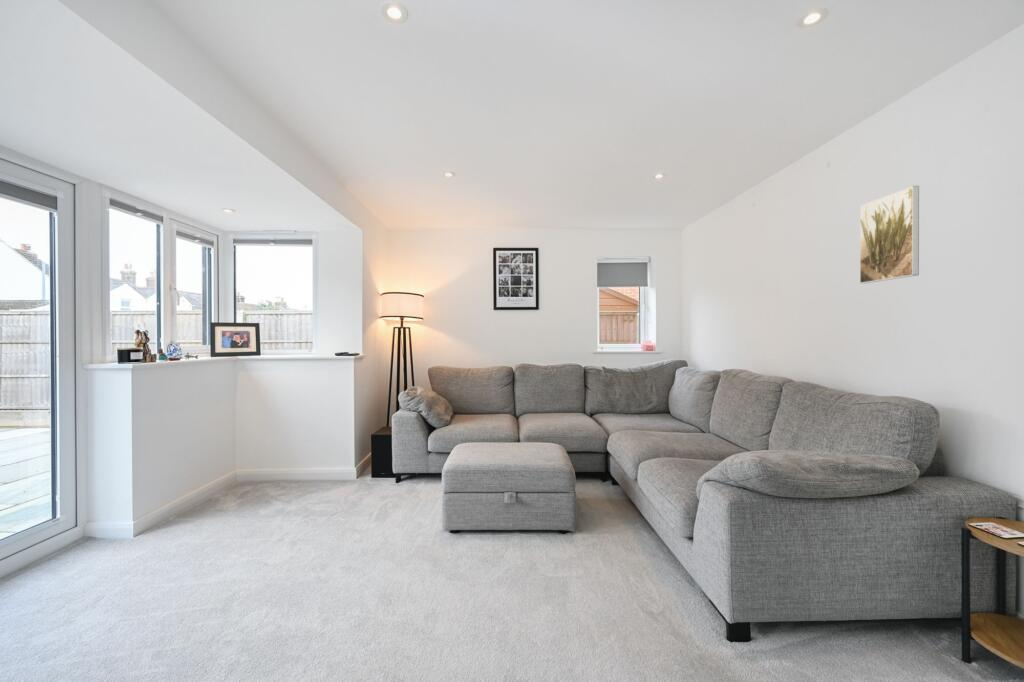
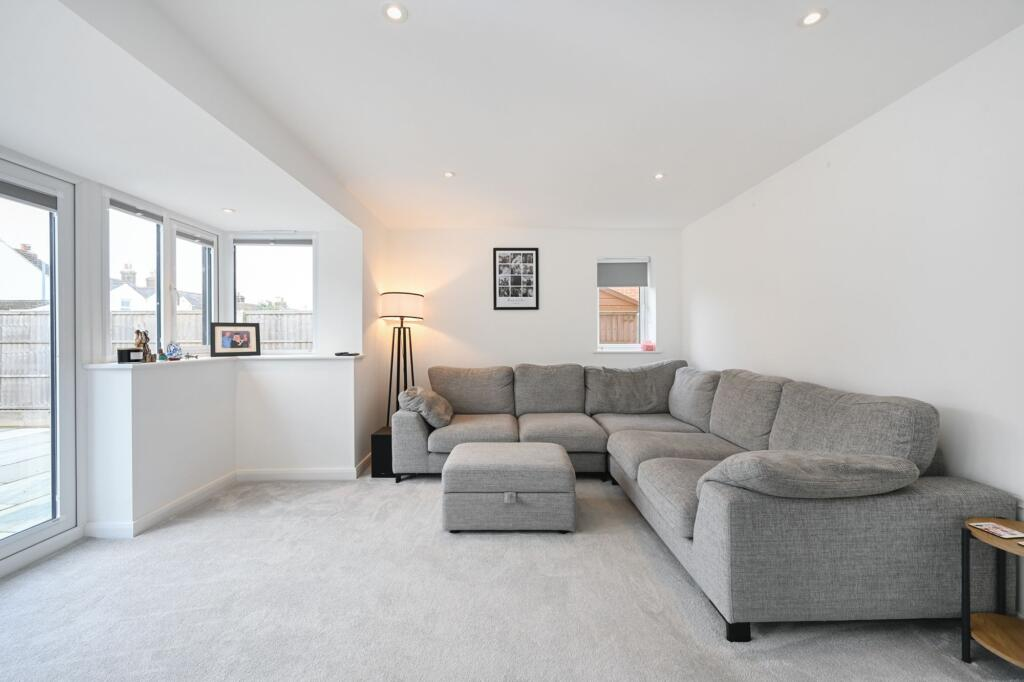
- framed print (887, 238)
